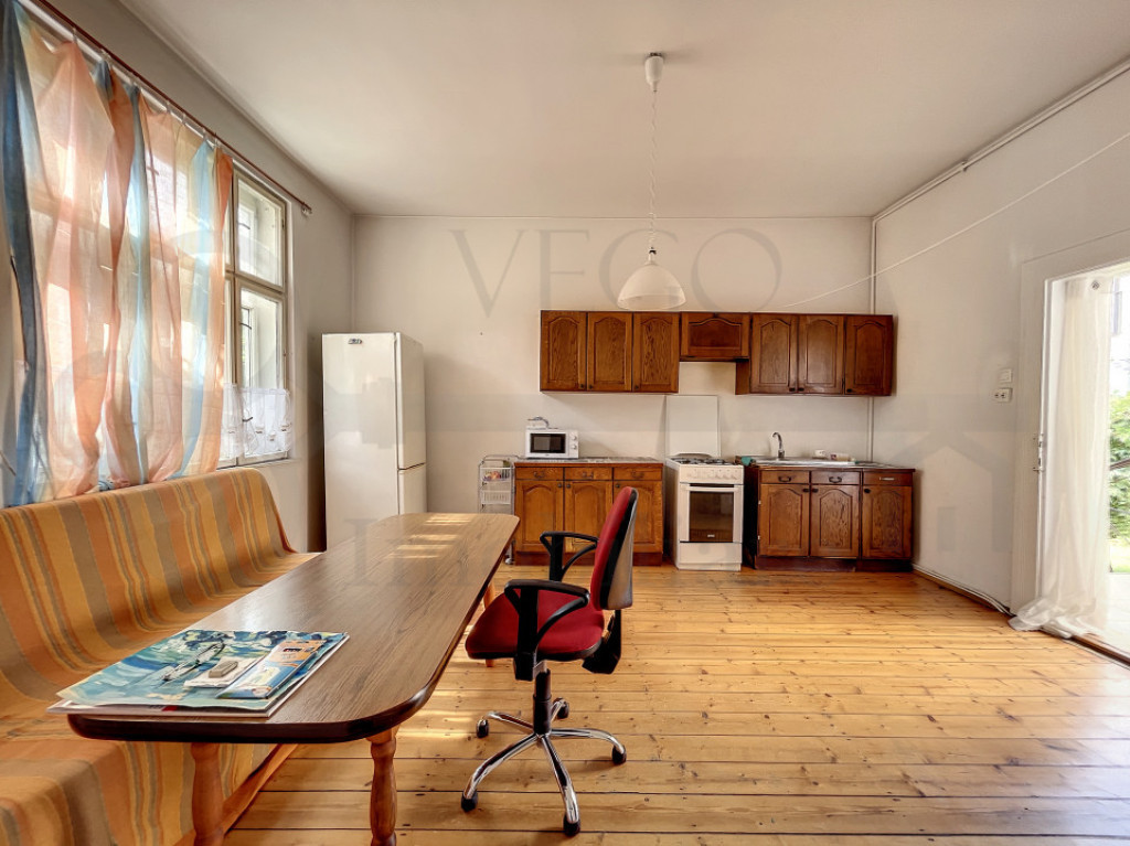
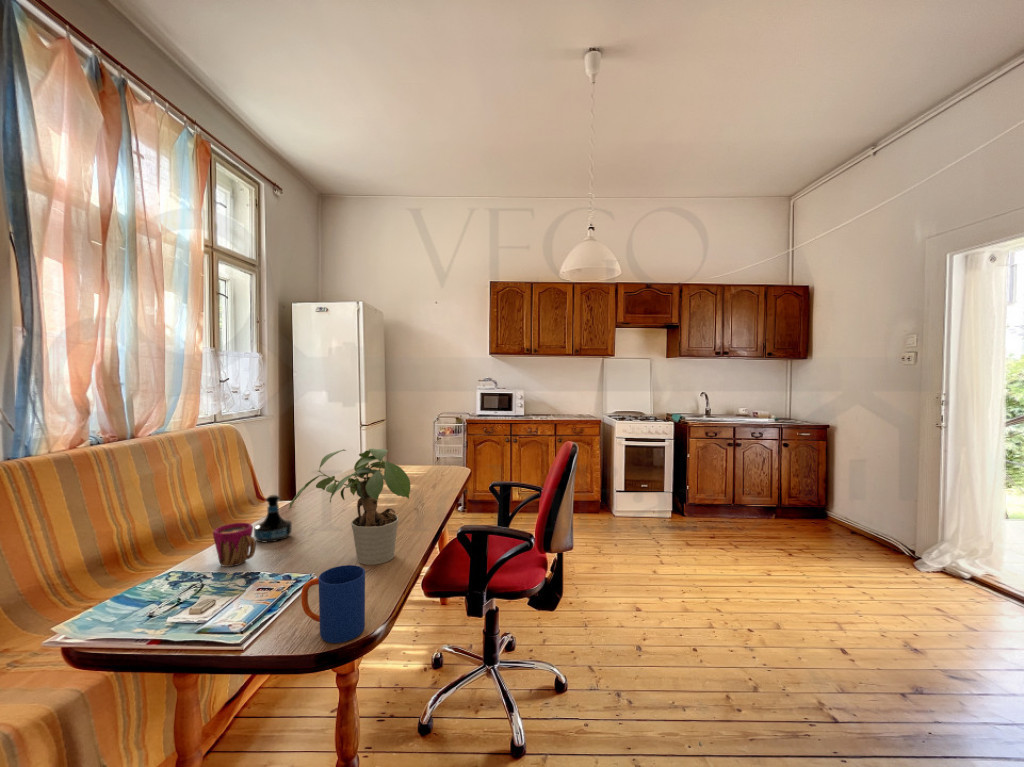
+ tequila bottle (273, 516)
+ potted plant (359, 503)
+ mug (333, 603)
+ cup (237, 545)
